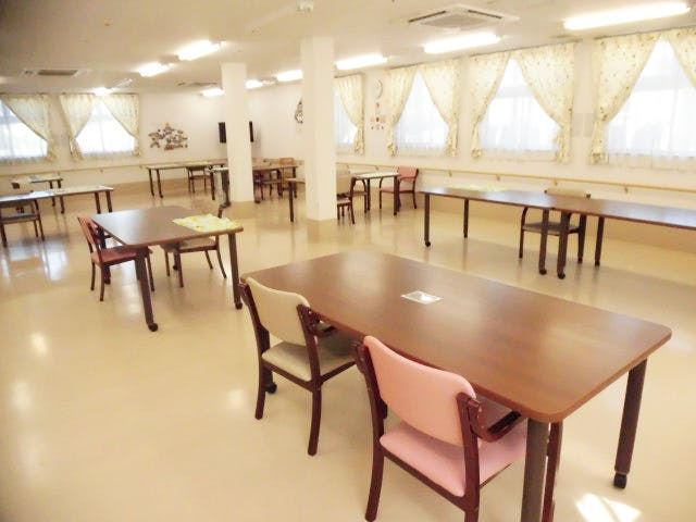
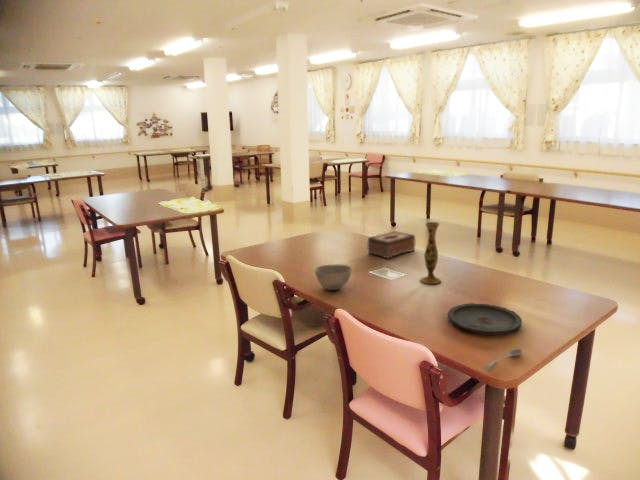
+ soupspoon (504, 357)
+ vase (431, 252)
+ tissue box (391, 244)
+ bowl (333, 278)
+ plate (483, 318)
